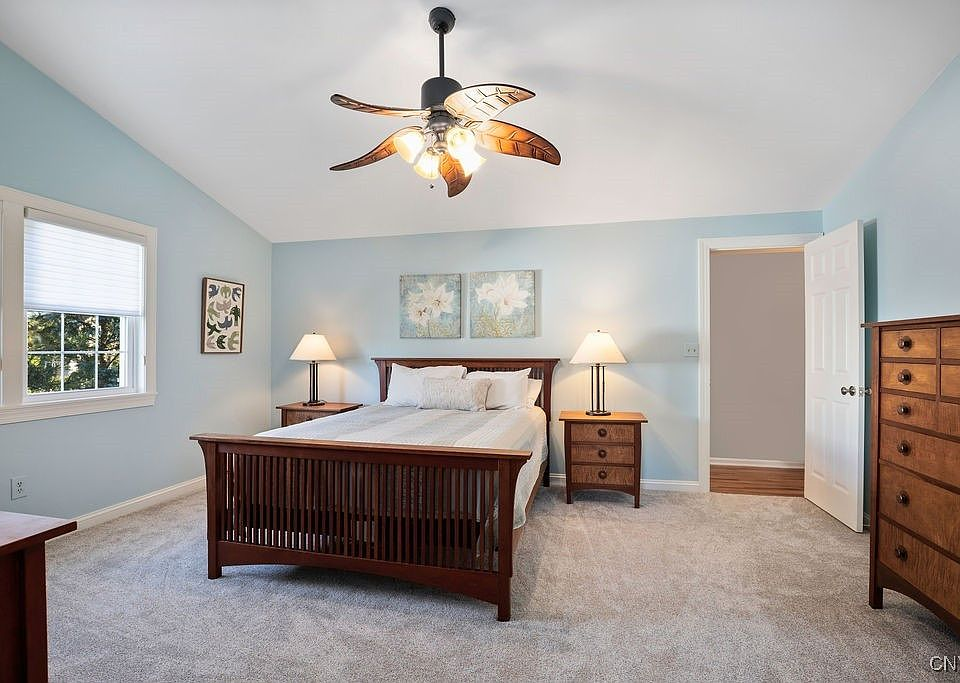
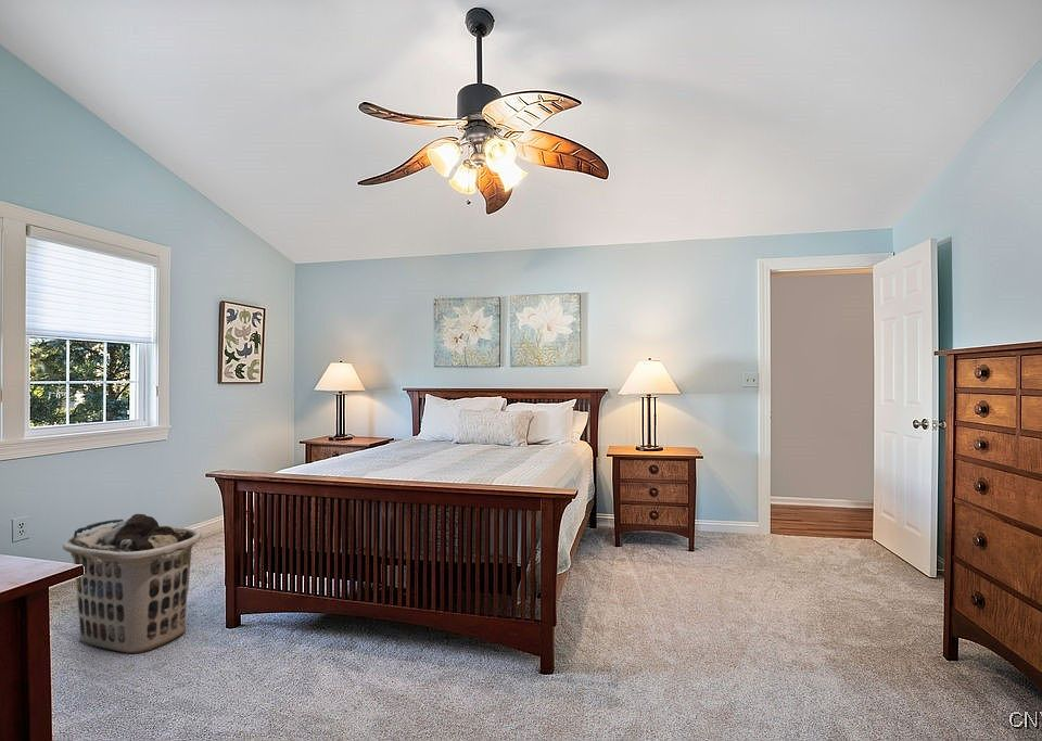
+ clothes hamper (134, 576)
